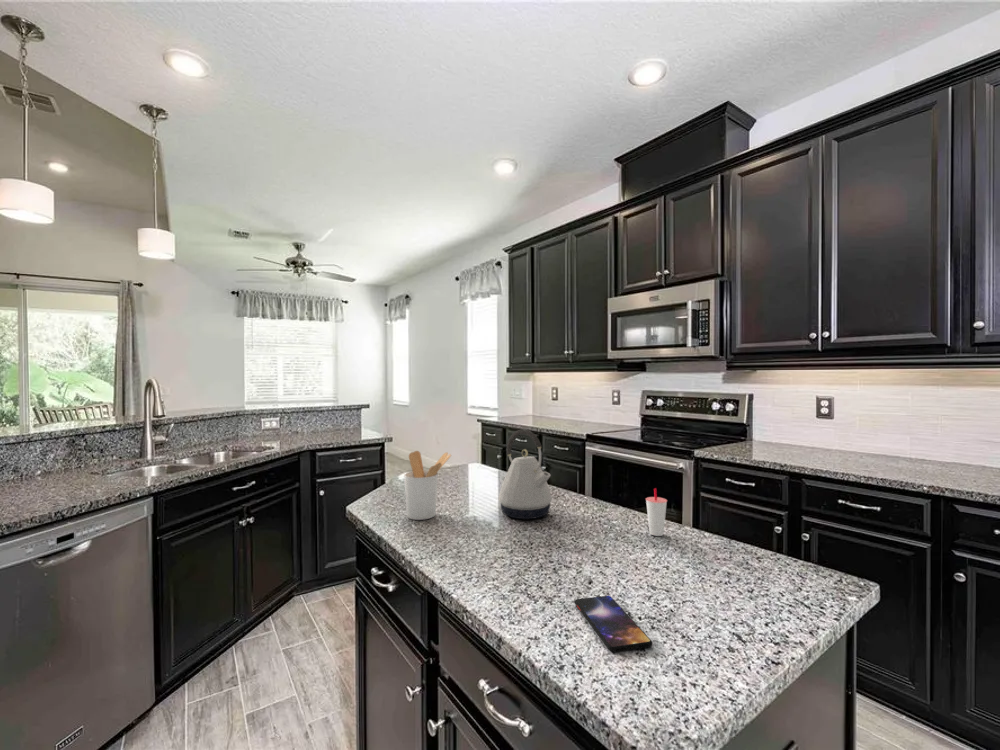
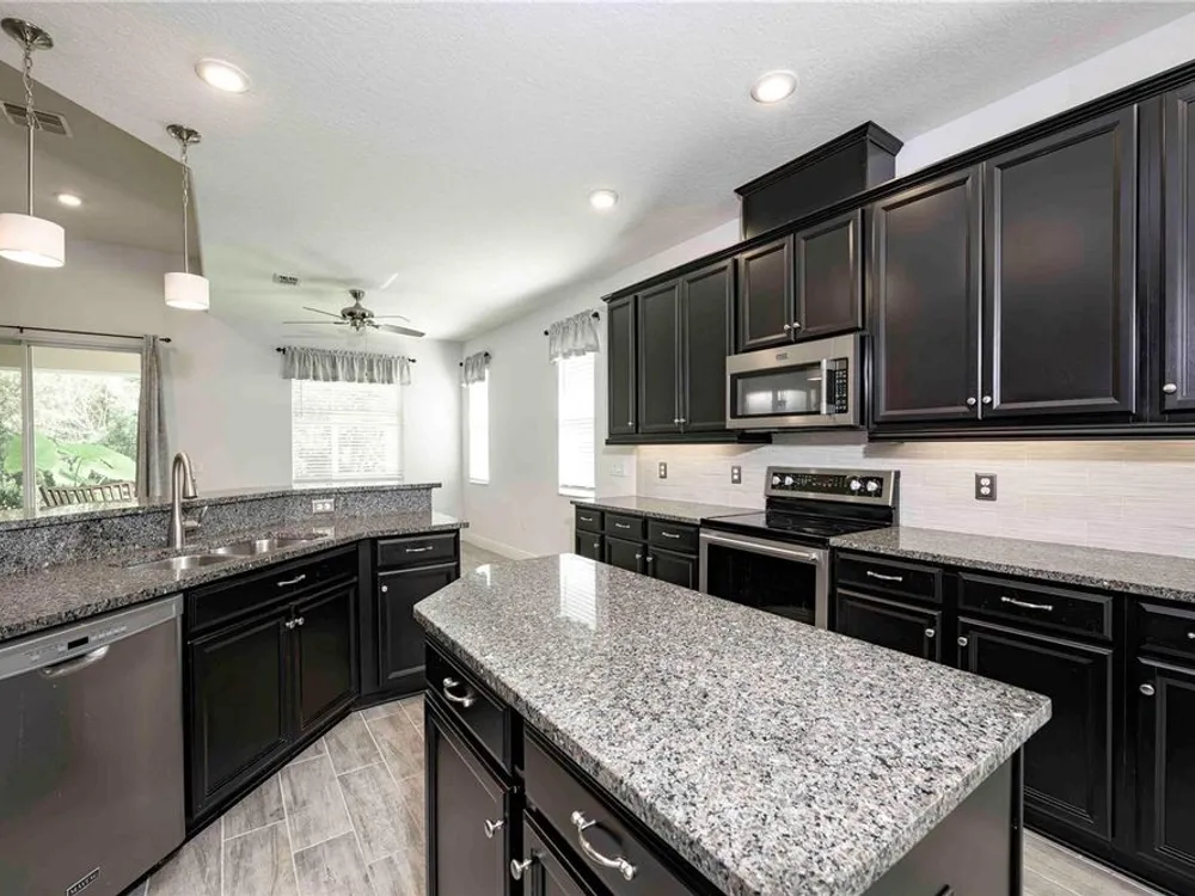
- cup (656, 510)
- smartphone (610, 620)
- utensil holder (429, 483)
- kettle (526, 471)
